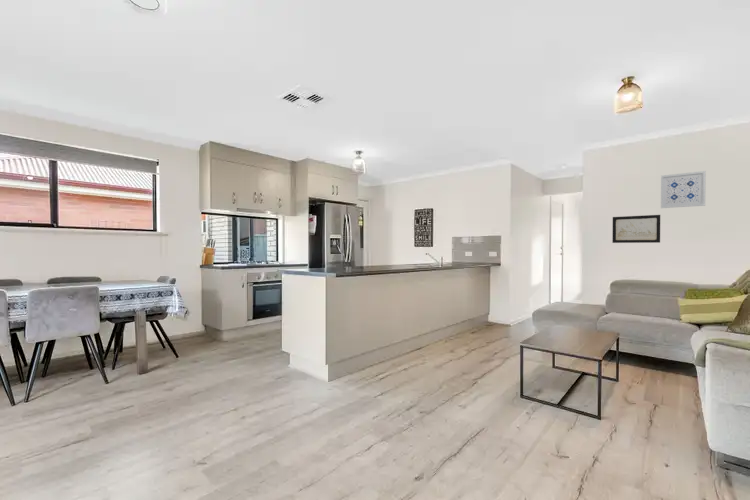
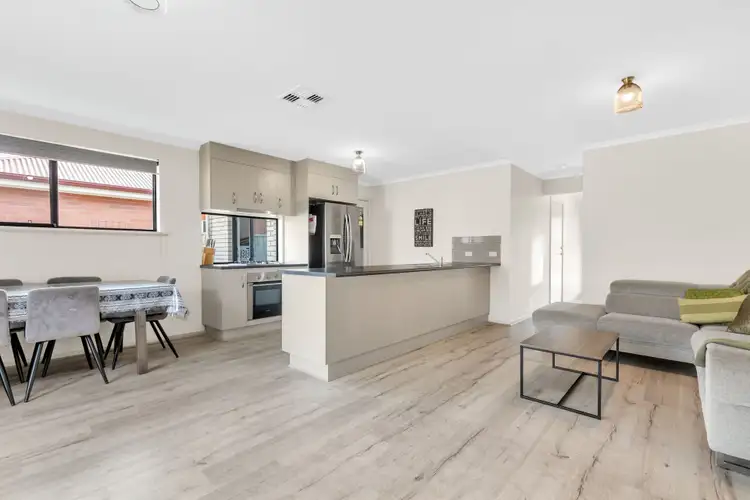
- wall art (682, 190)
- wall art (635, 229)
